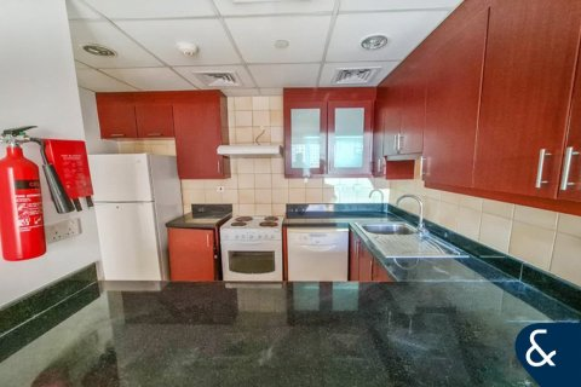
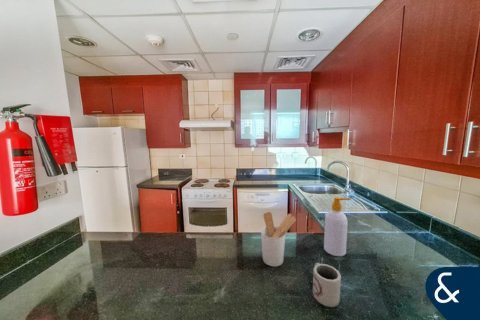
+ utensil holder (278, 237)
+ cup (324, 281)
+ soap bottle (336, 224)
